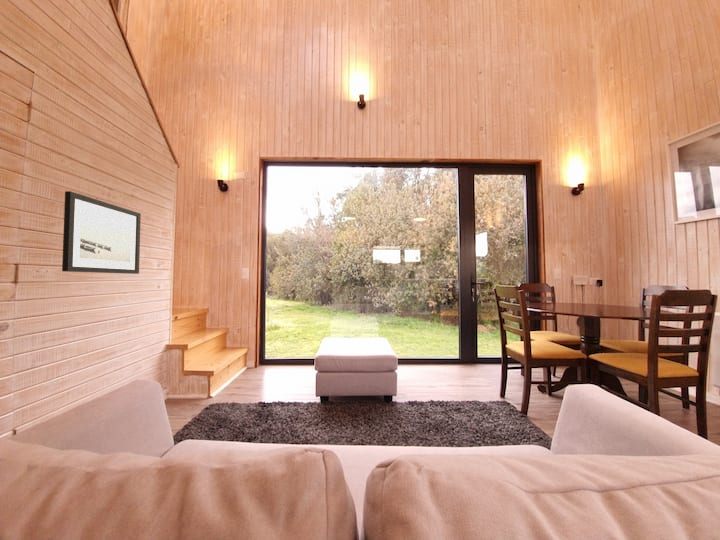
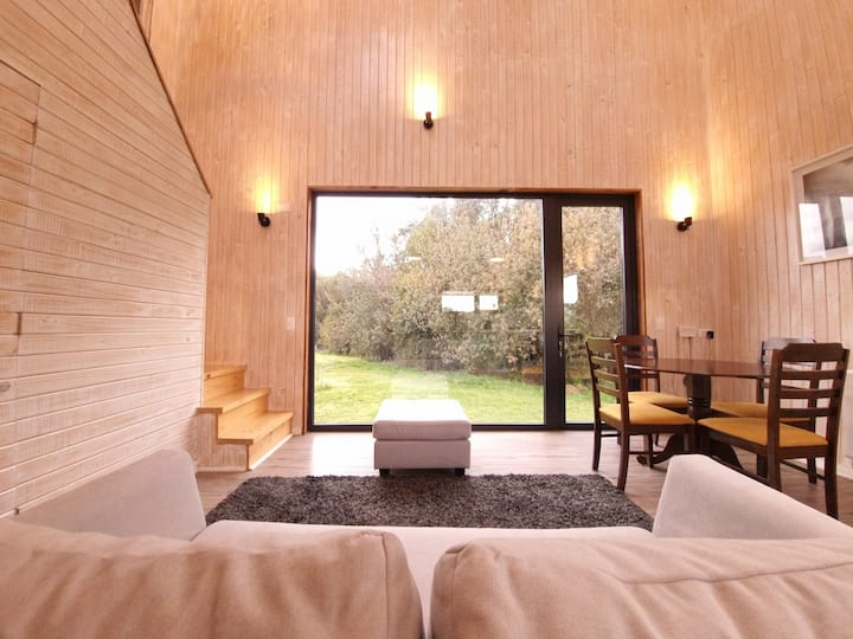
- wall art (107, 238)
